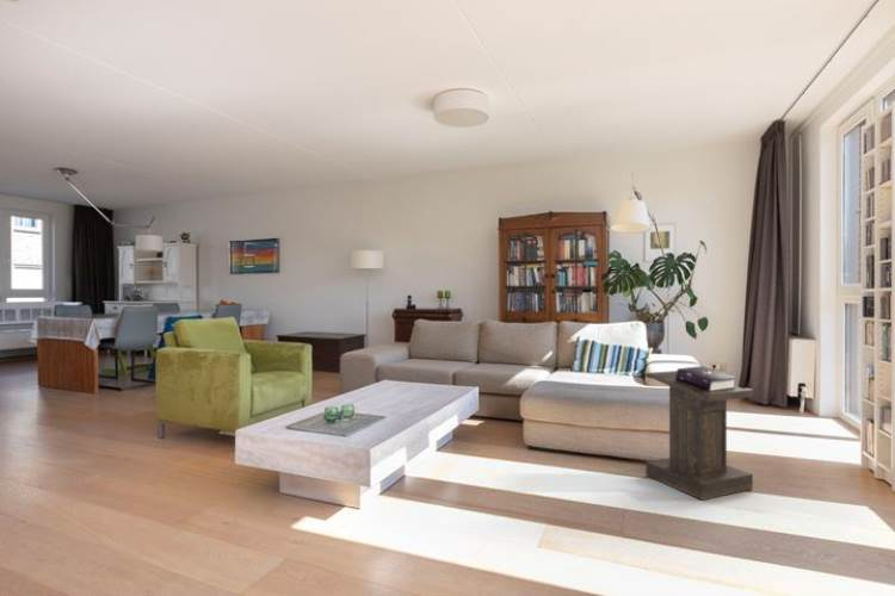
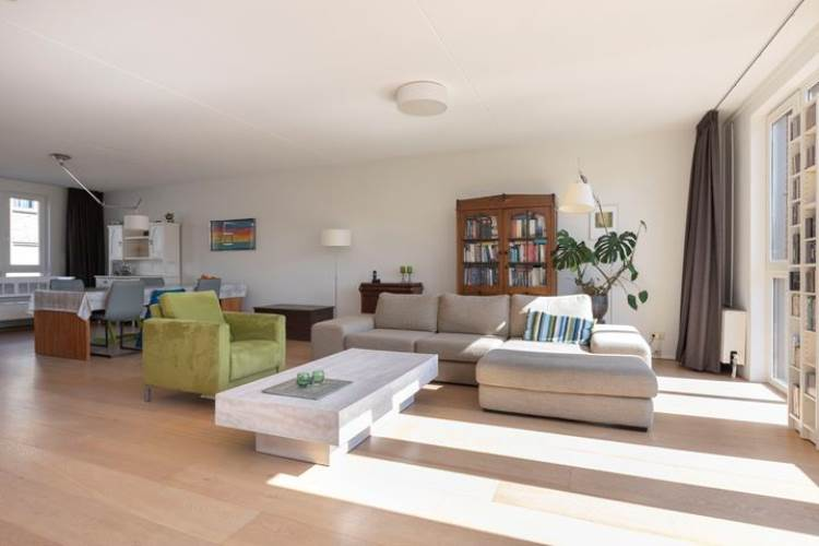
- lectern (696, 424)
